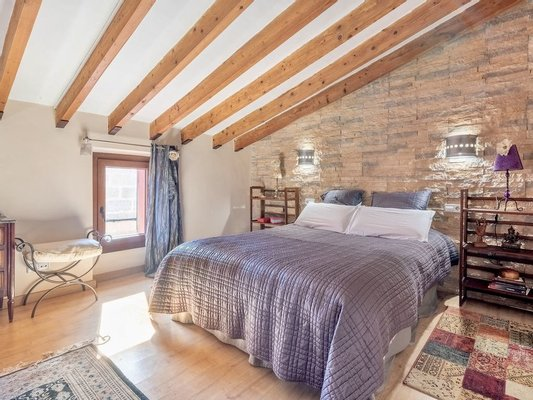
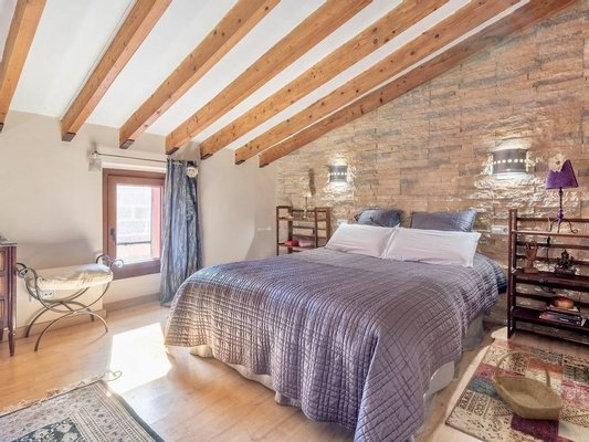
+ basket (524, 378)
